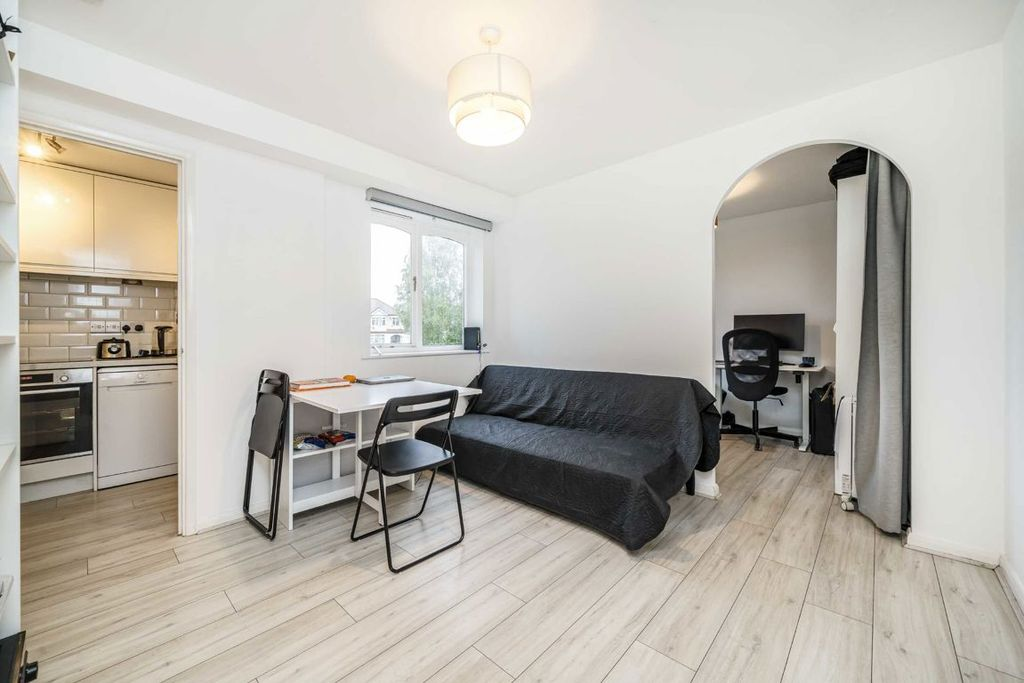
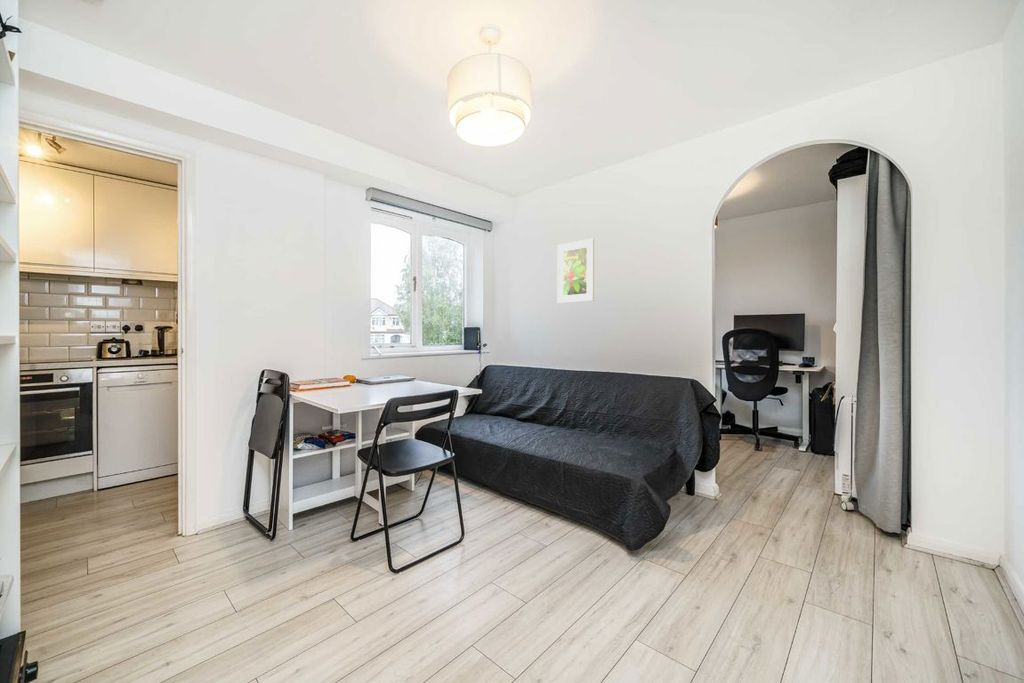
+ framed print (575, 271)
